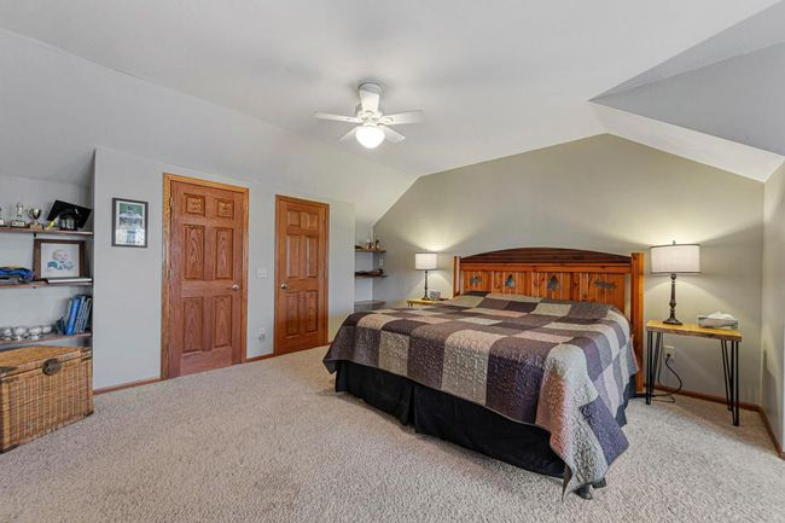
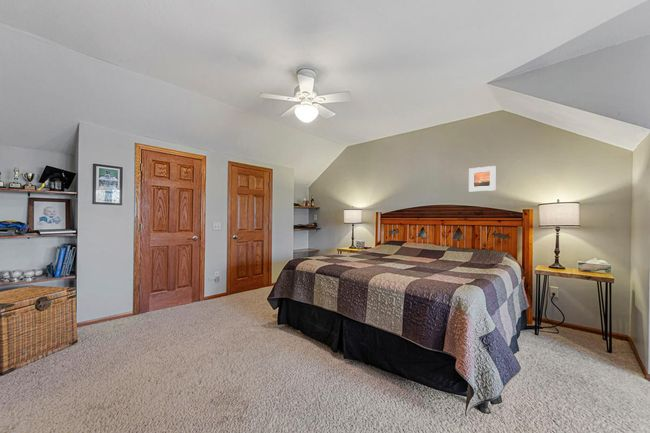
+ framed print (481, 179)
